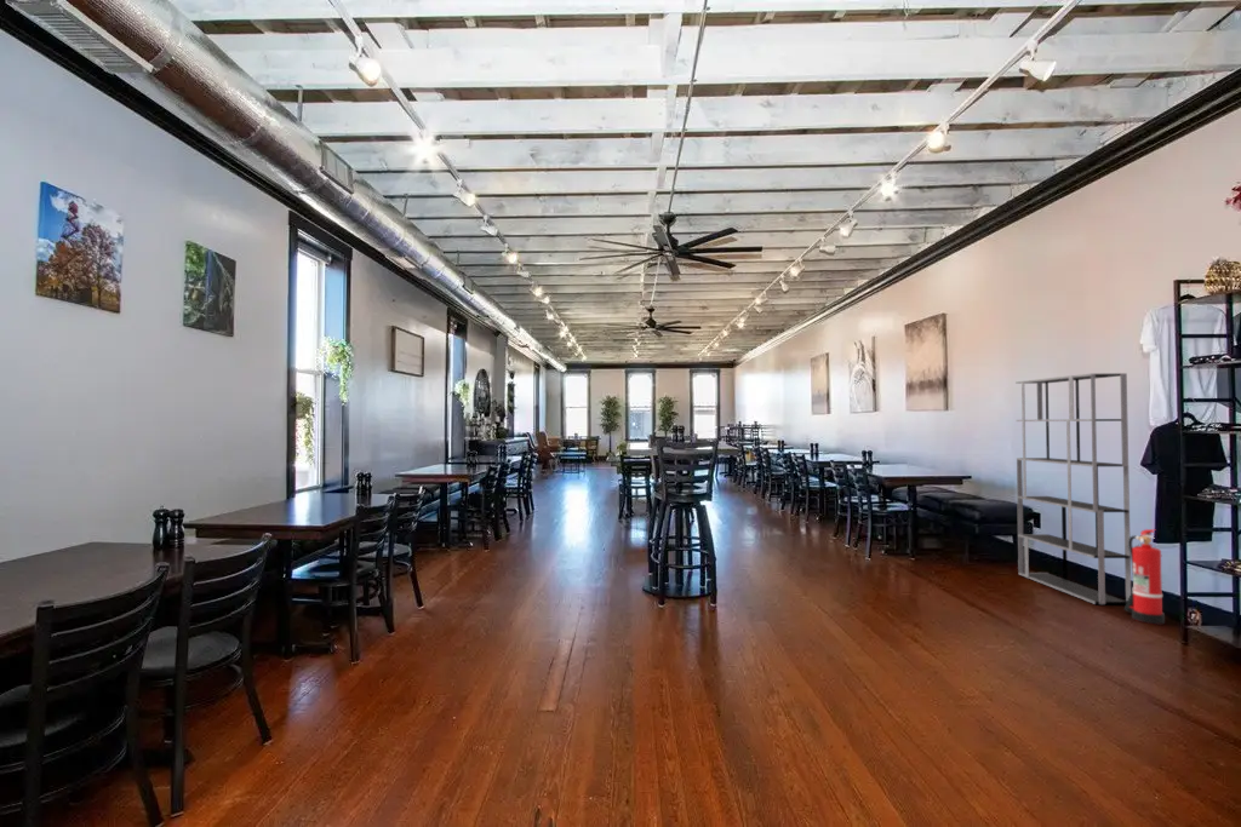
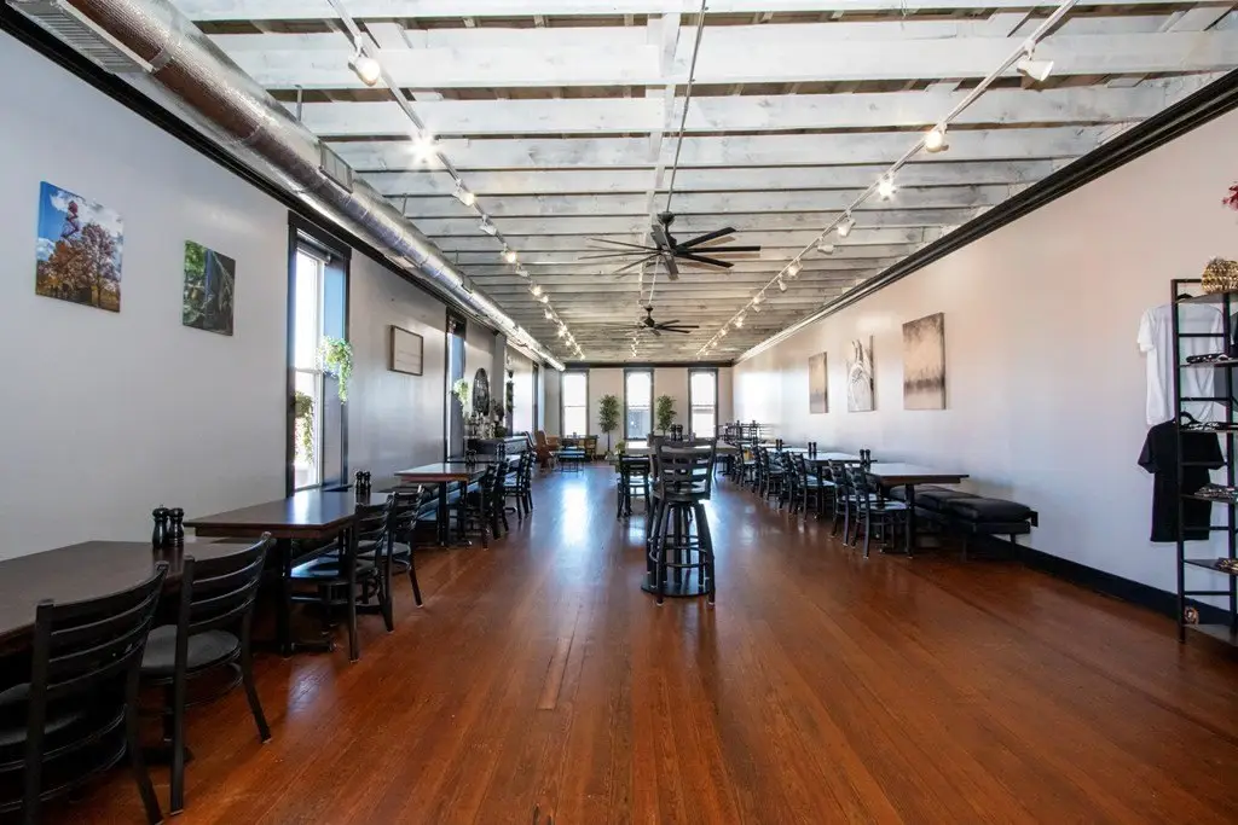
- fire extinguisher (1145, 573)
- shelving unit (1068, 483)
